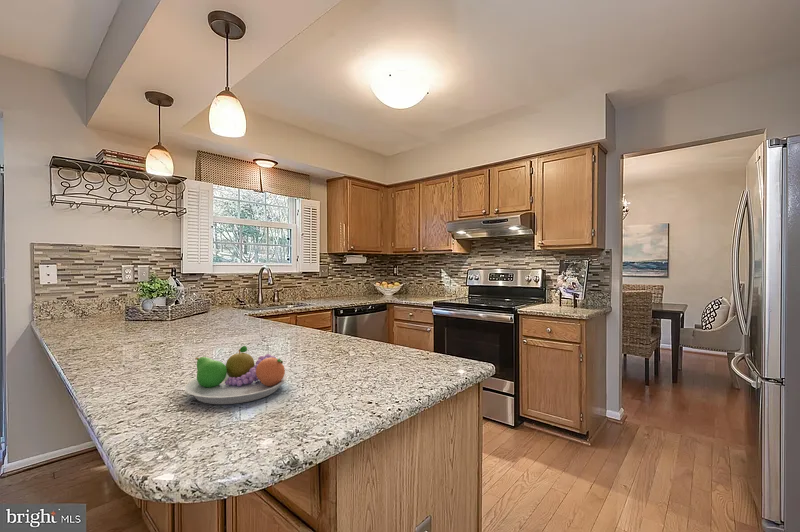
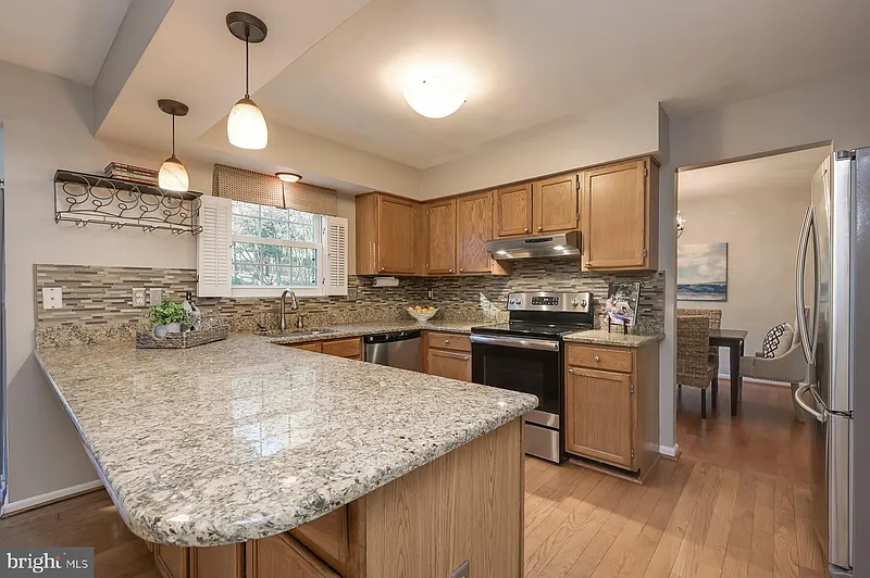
- fruit bowl (236, 371)
